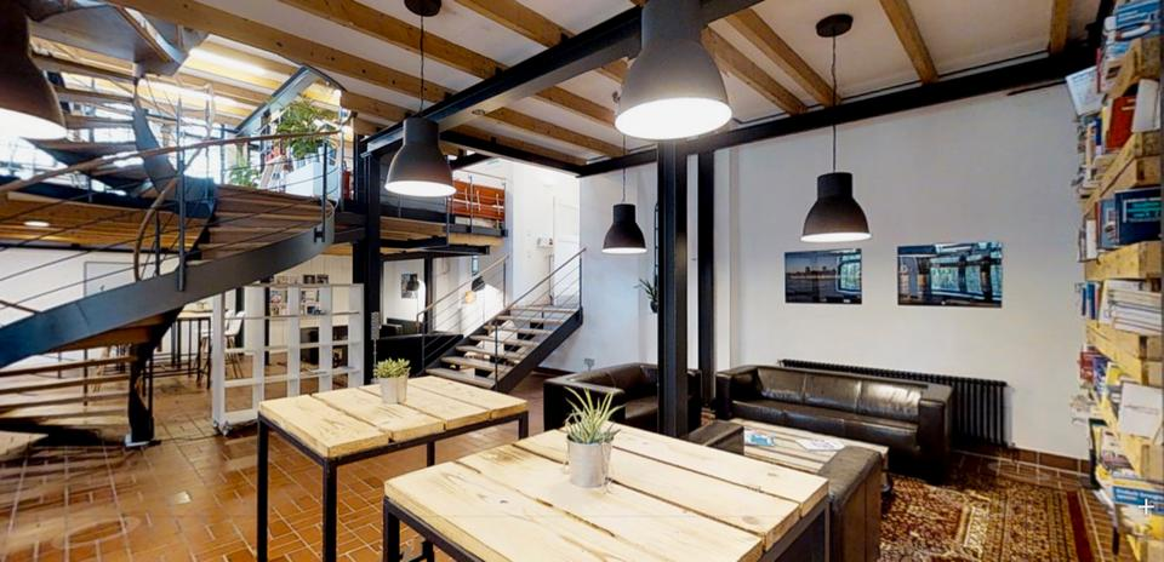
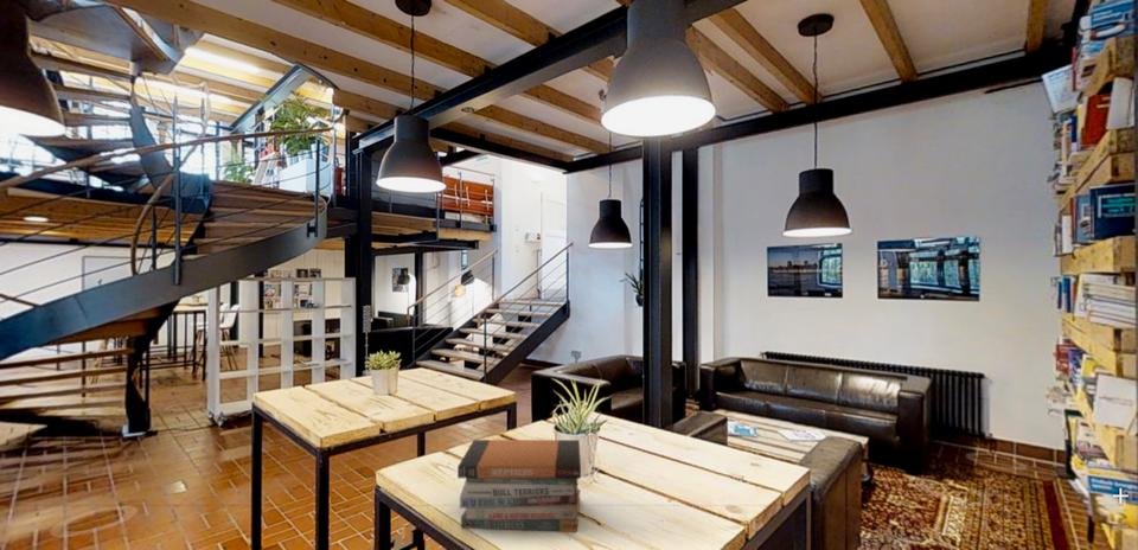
+ book stack (522, 481)
